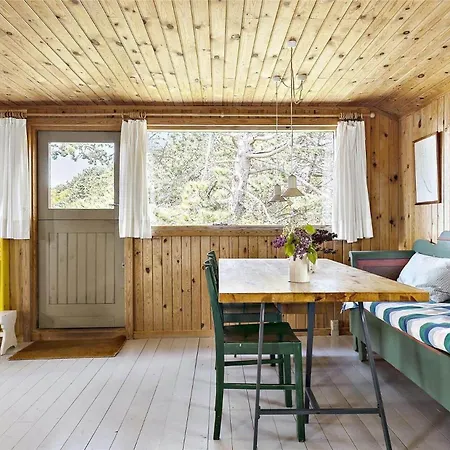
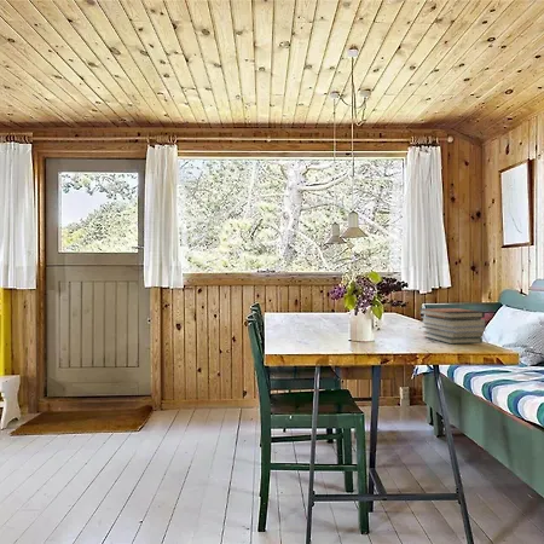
+ book stack (451, 324)
